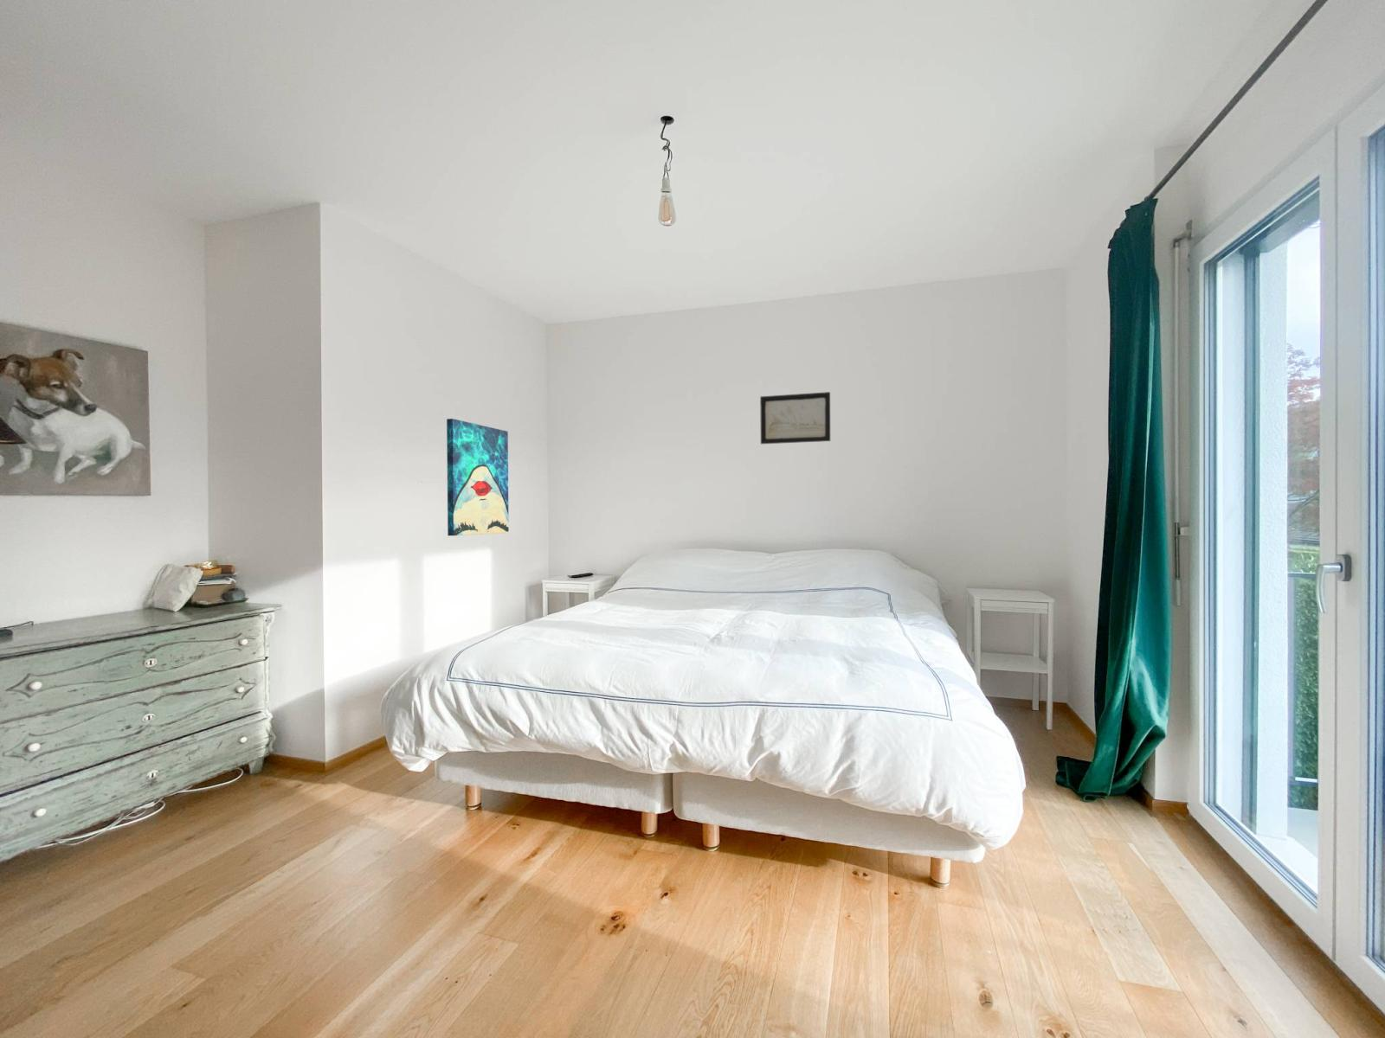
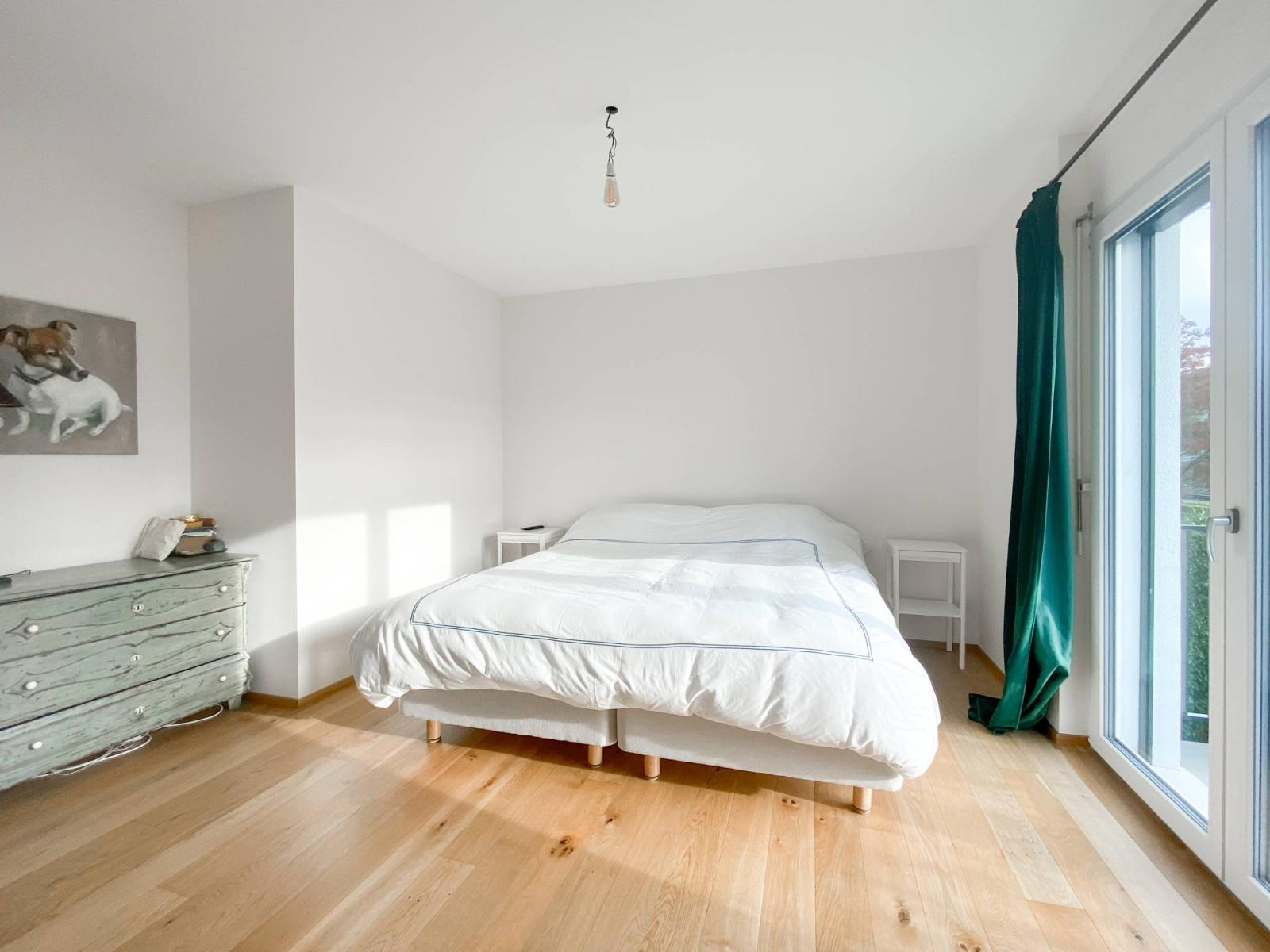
- wall art (795, 418)
- wall art (480, 480)
